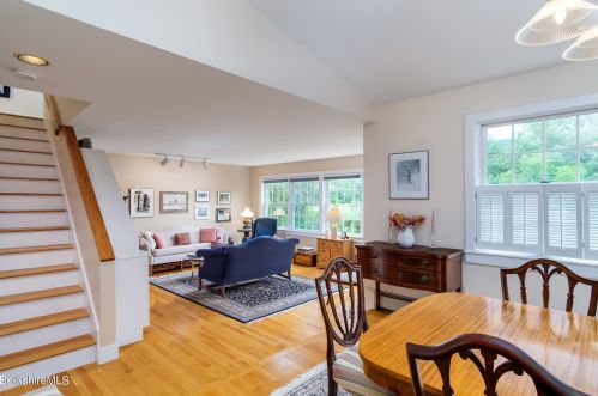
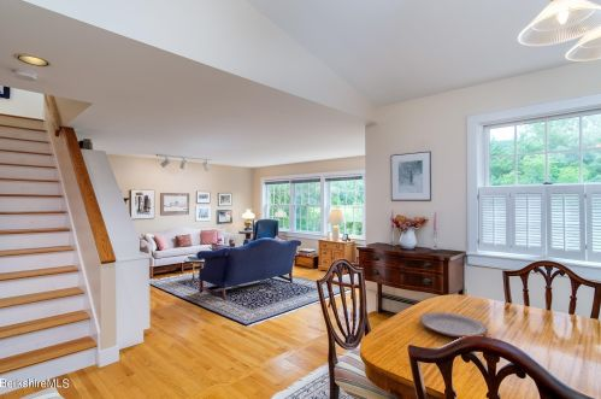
+ plate (452, 324)
